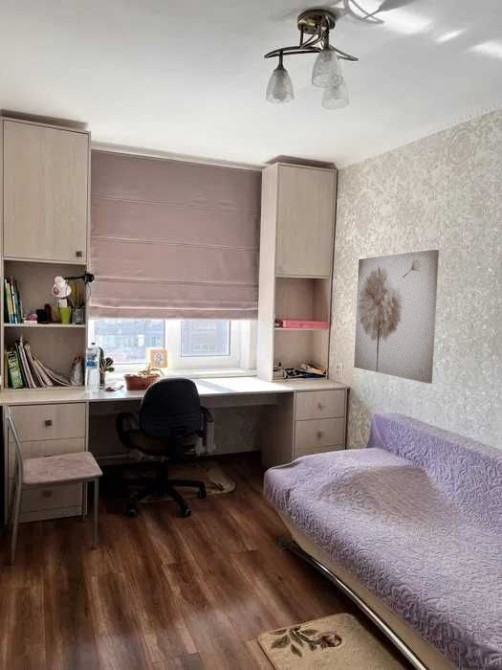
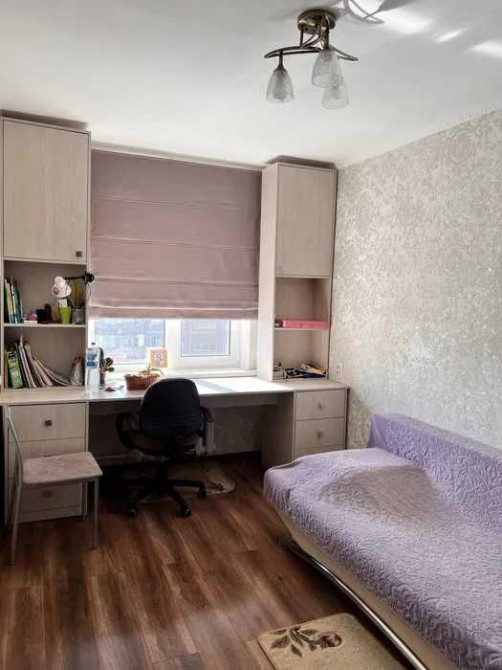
- wall art (391, 315)
